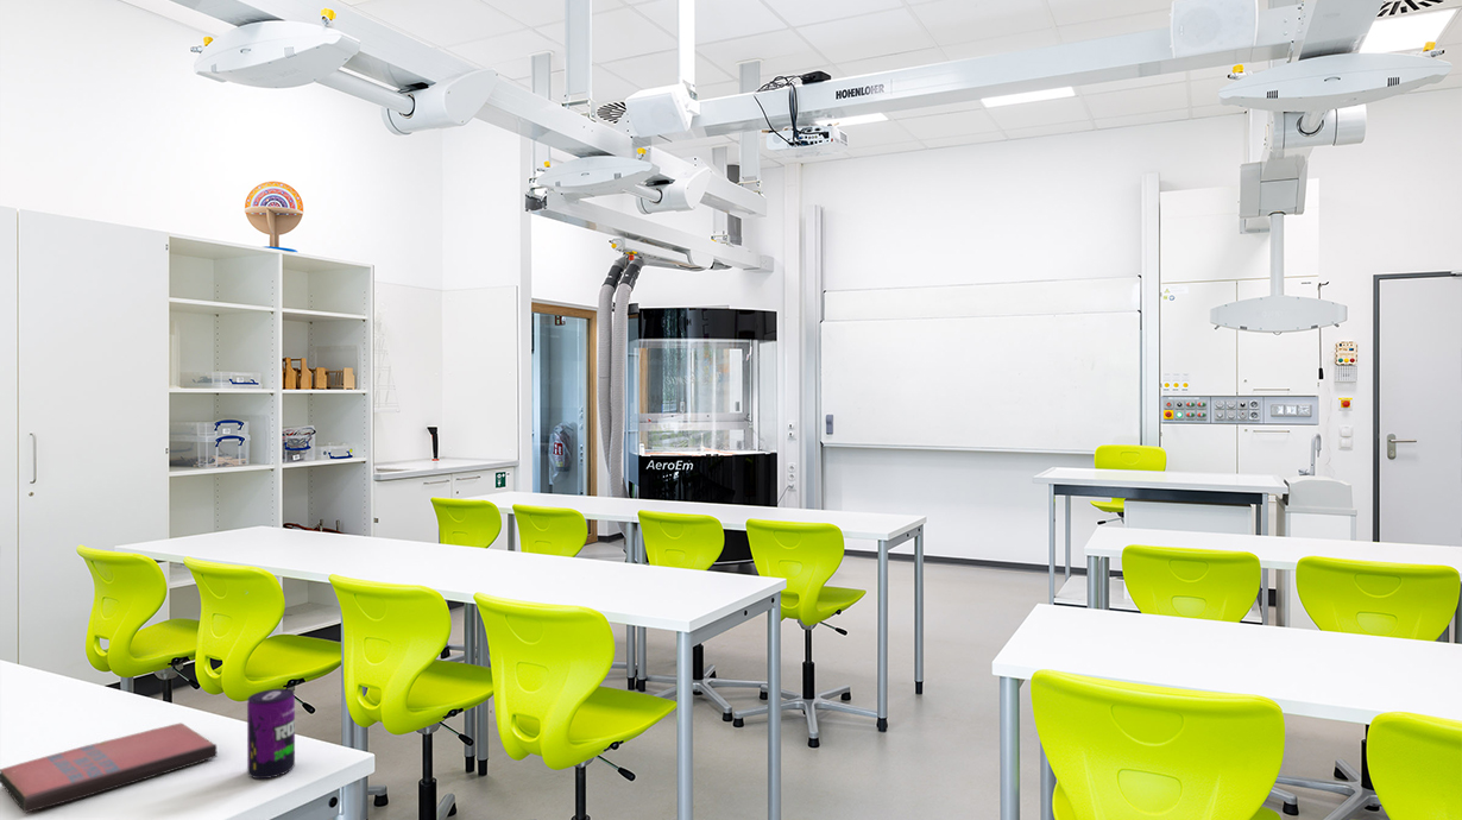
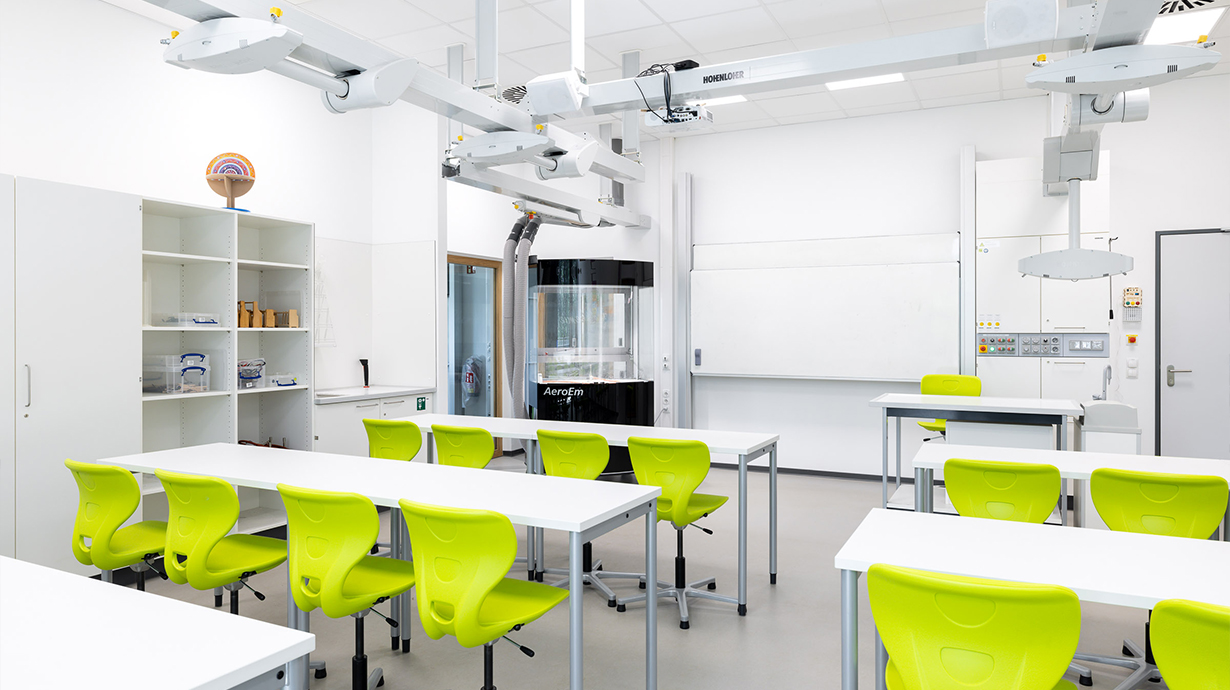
- beverage can (271, 732)
- paperback book (109, 762)
